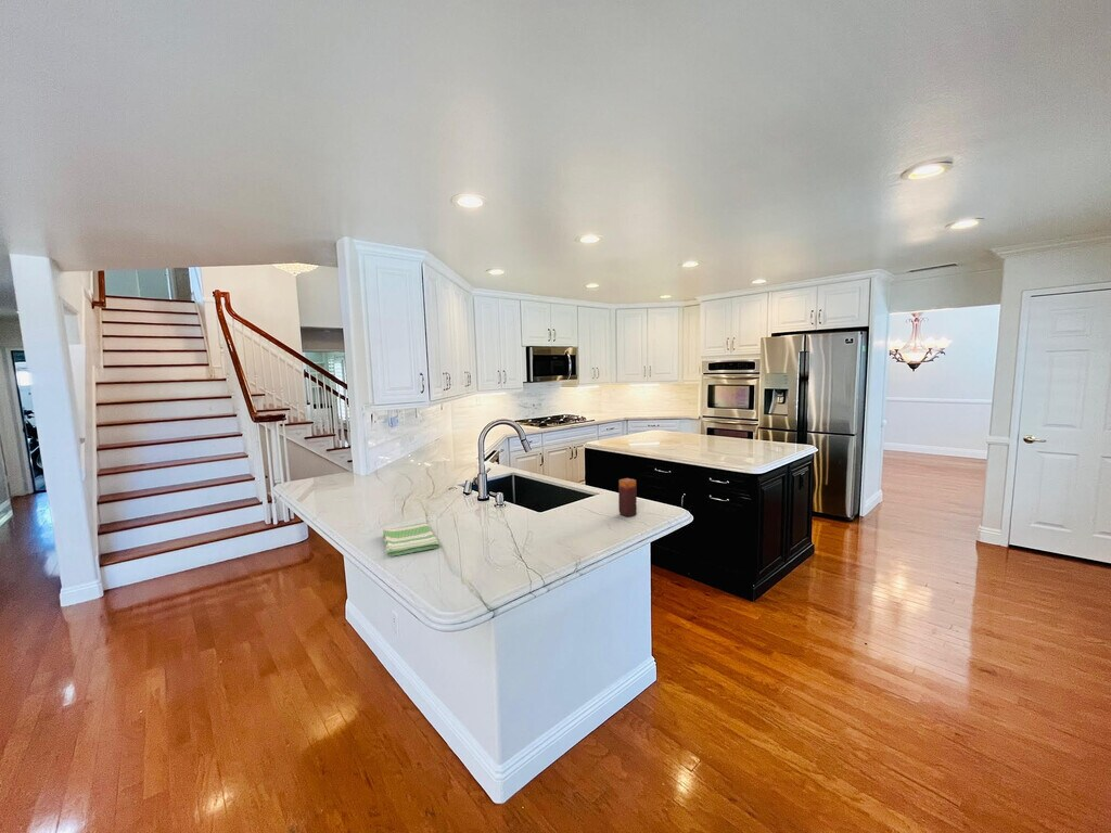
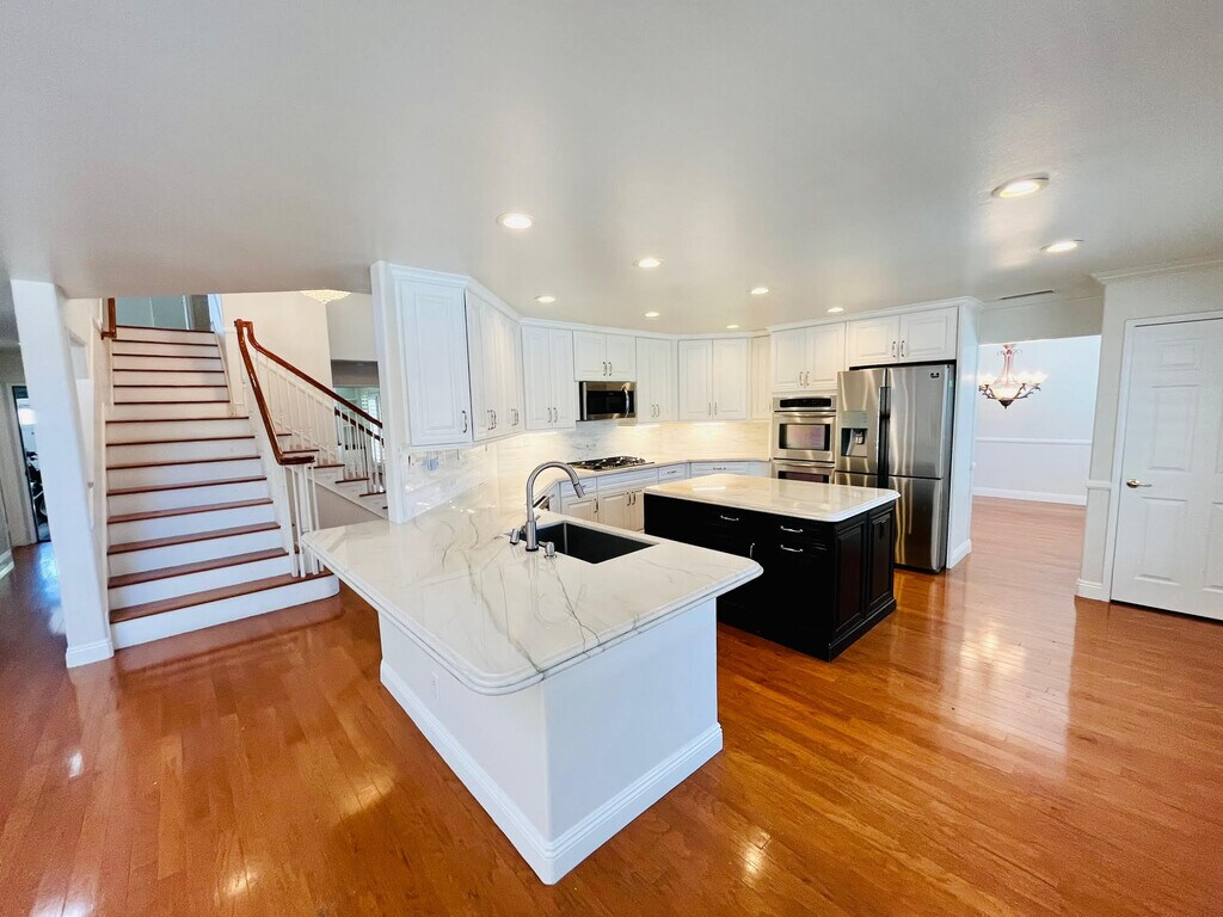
- candle (627, 497)
- dish towel (409, 538)
